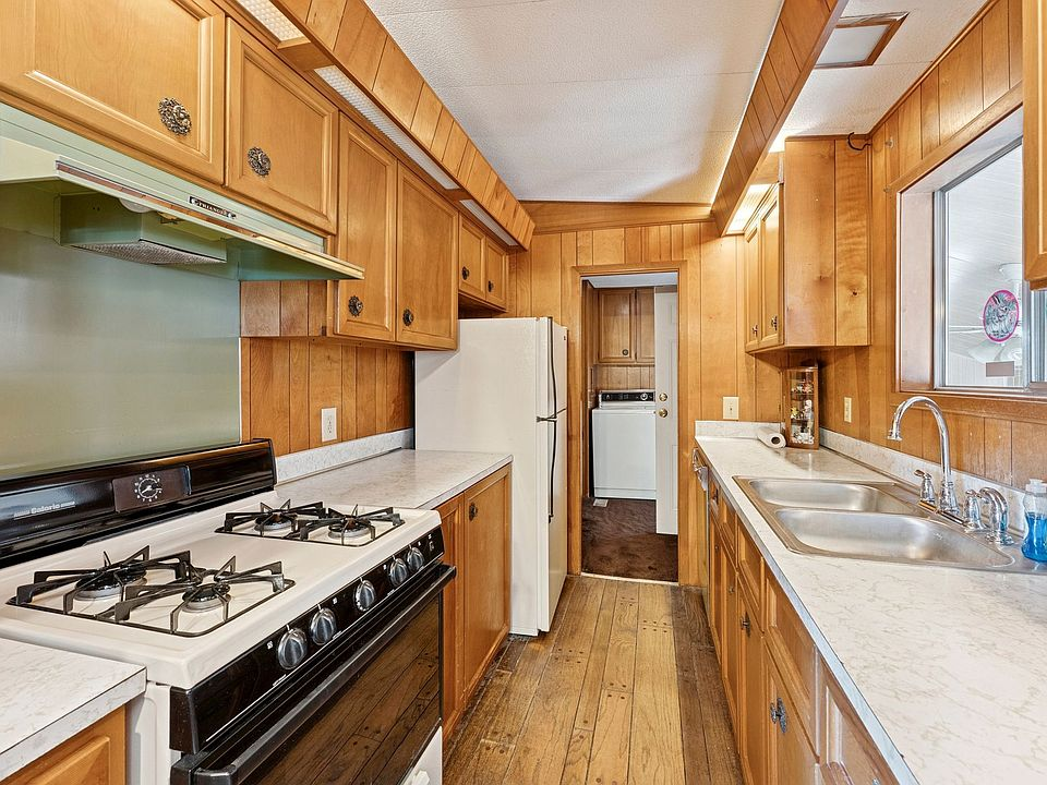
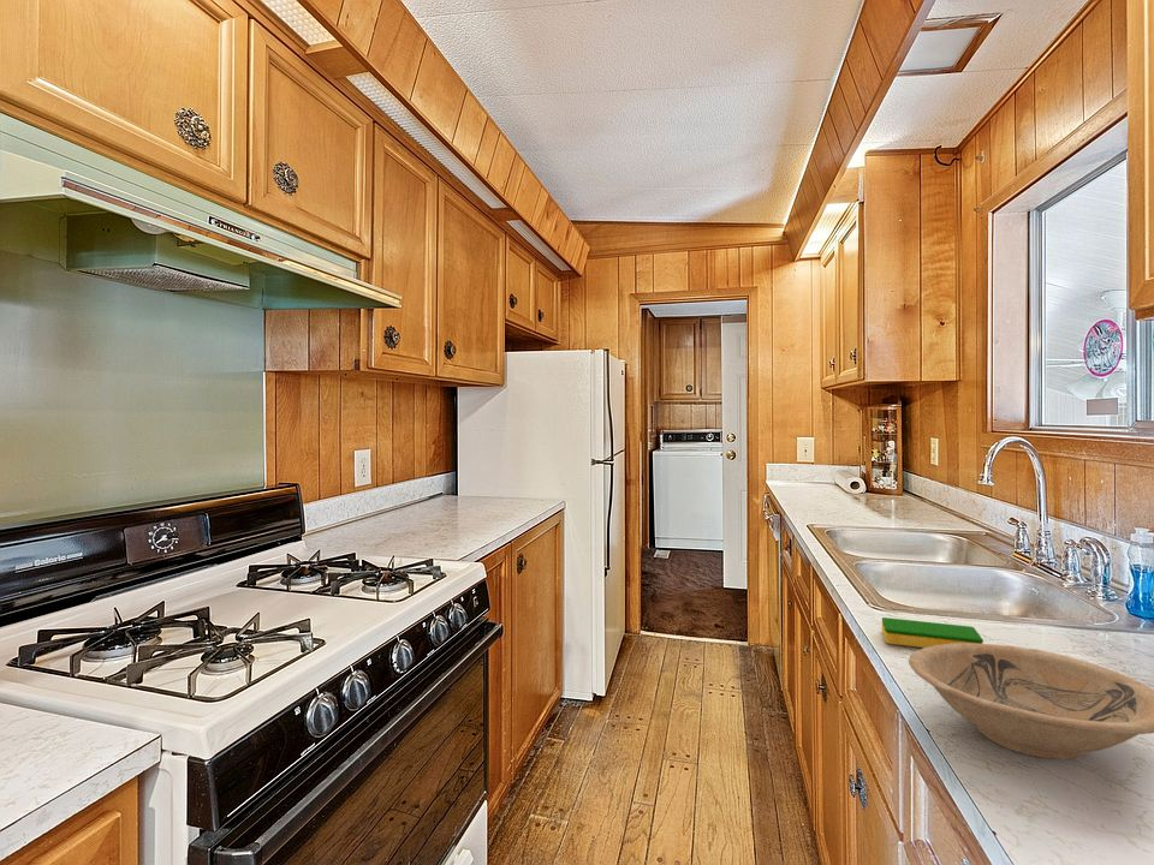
+ bowl (1028, 705)
+ dish sponge (929, 634)
